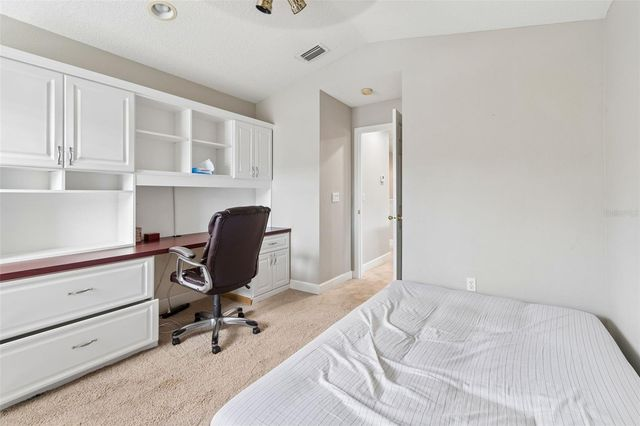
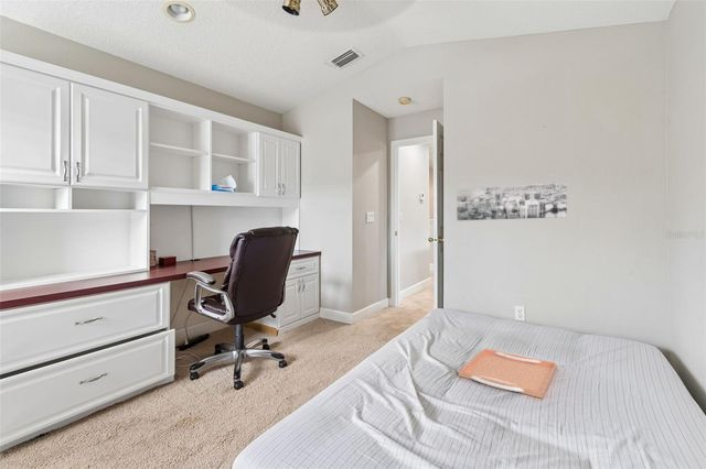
+ serving tray (509, 369)
+ wall art (507, 203)
